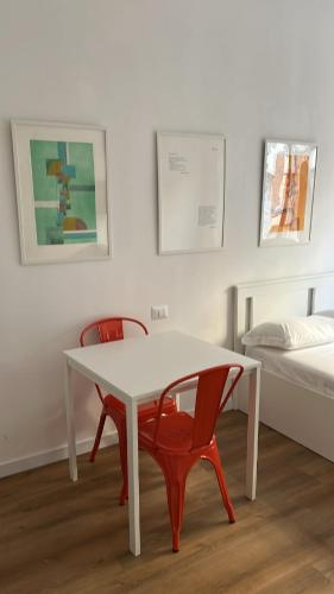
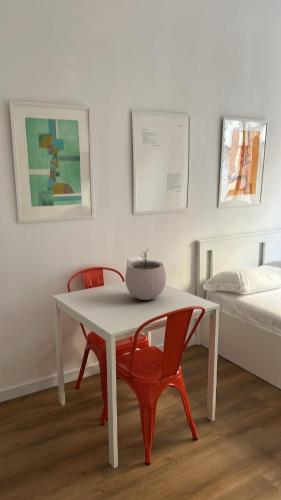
+ plant pot (145, 273)
